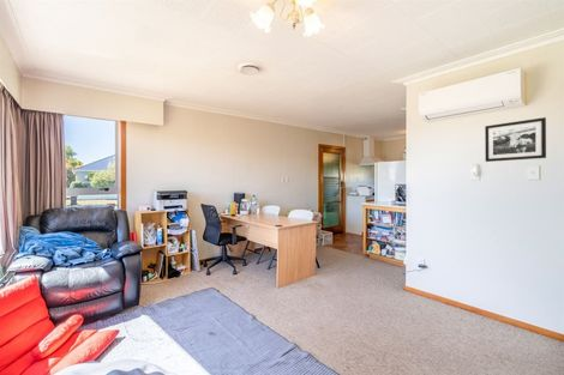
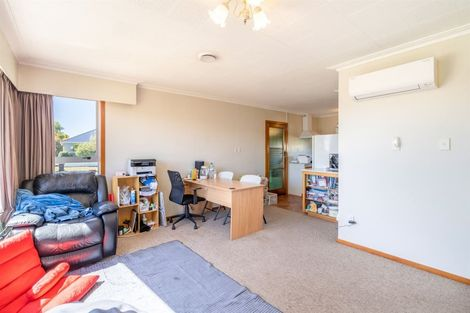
- picture frame (514, 140)
